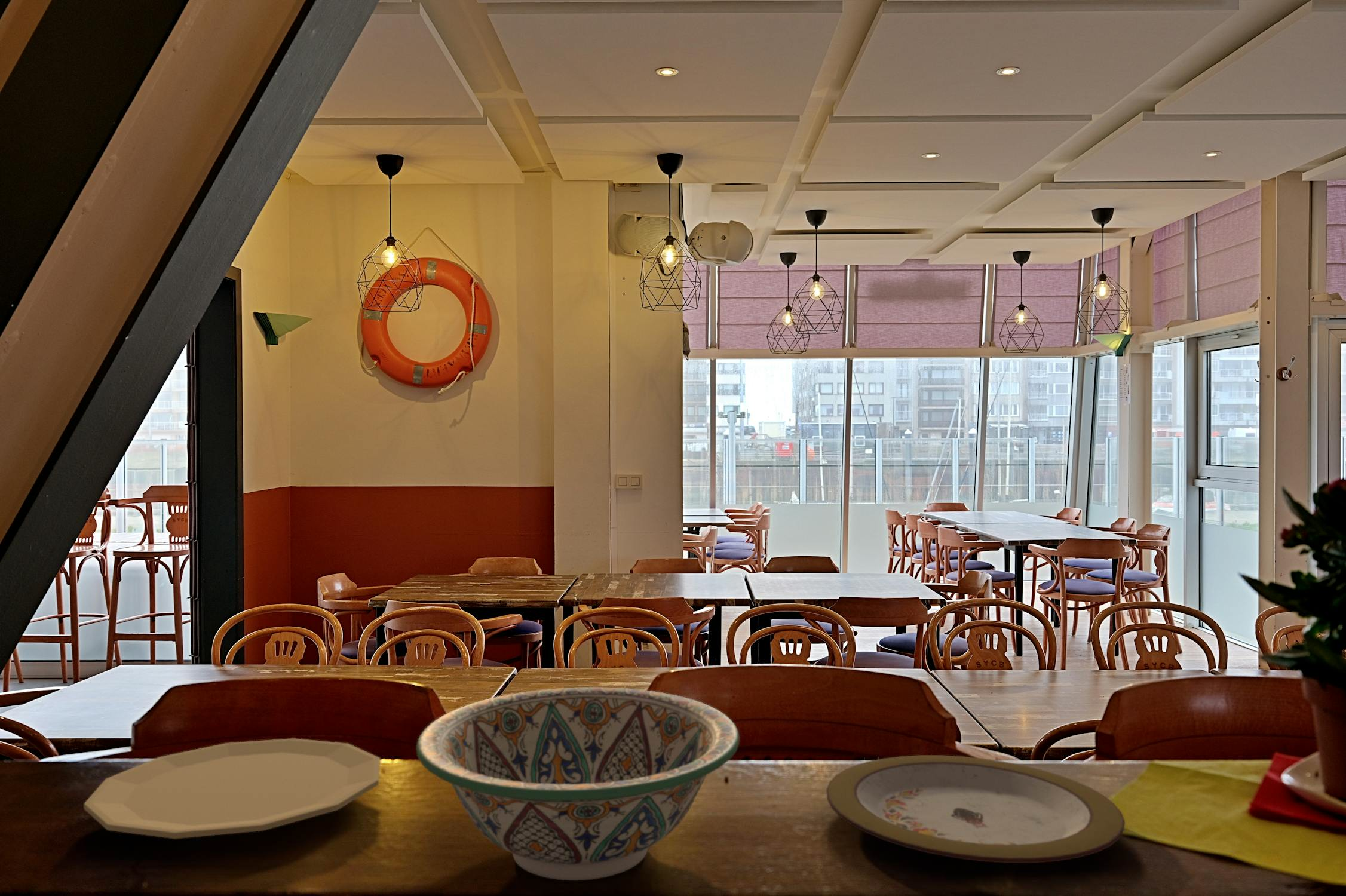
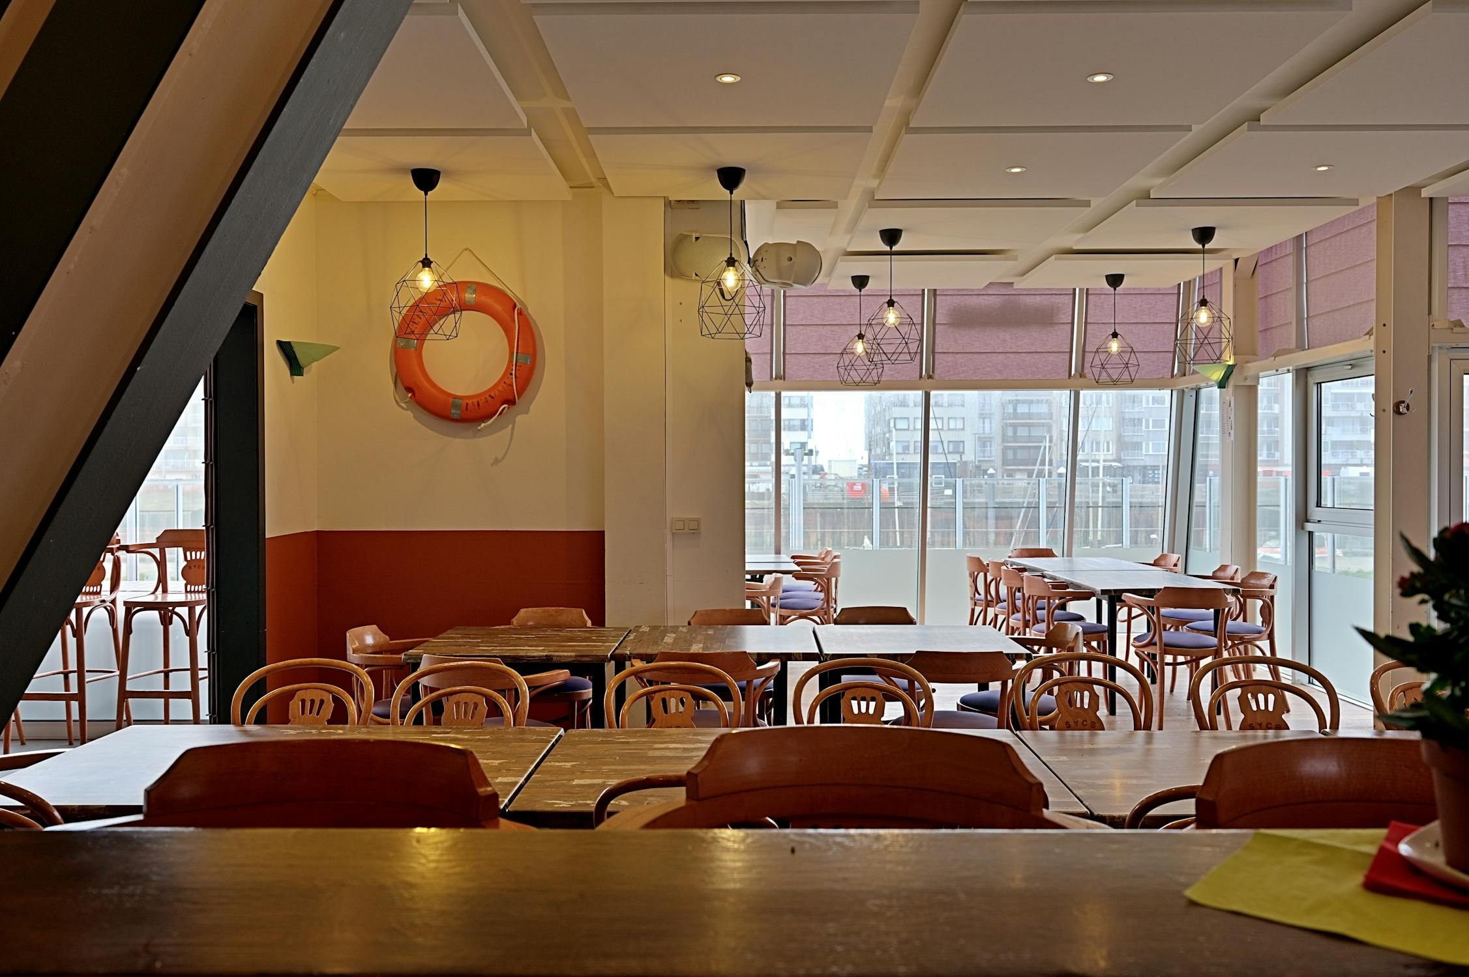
- plate (969, 811)
- decorative bowl (580, 789)
- plate (242, 794)
